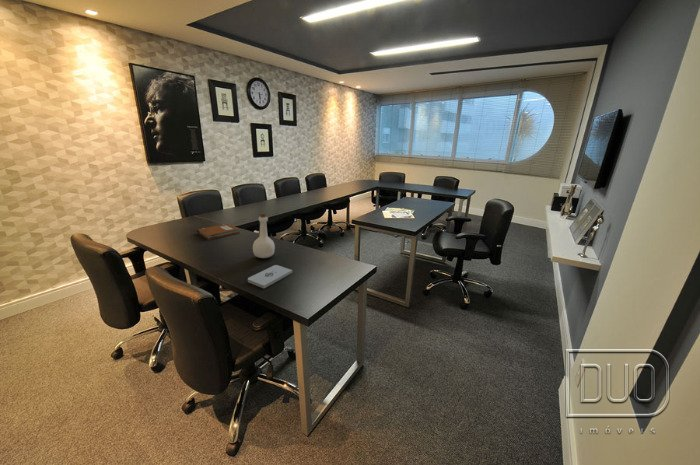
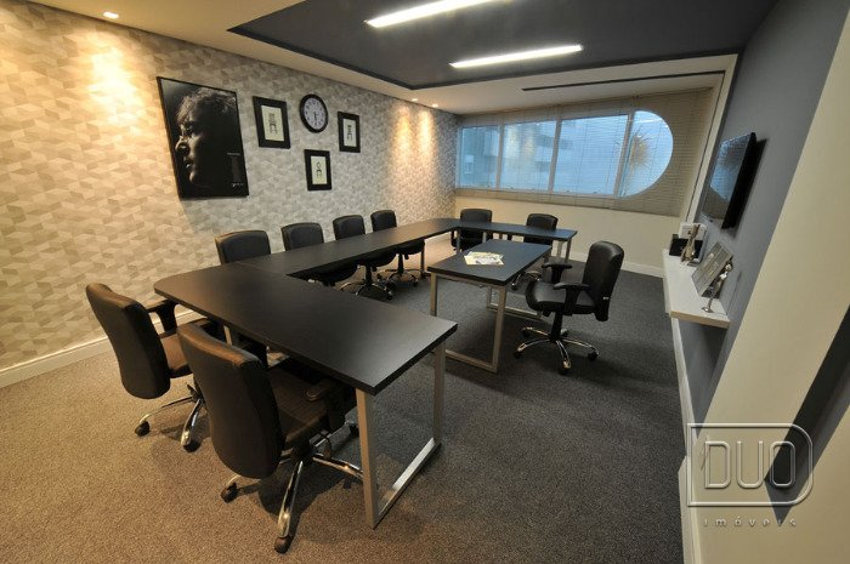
- bottle (263, 236)
- notebook (219, 230)
- notepad (270, 275)
